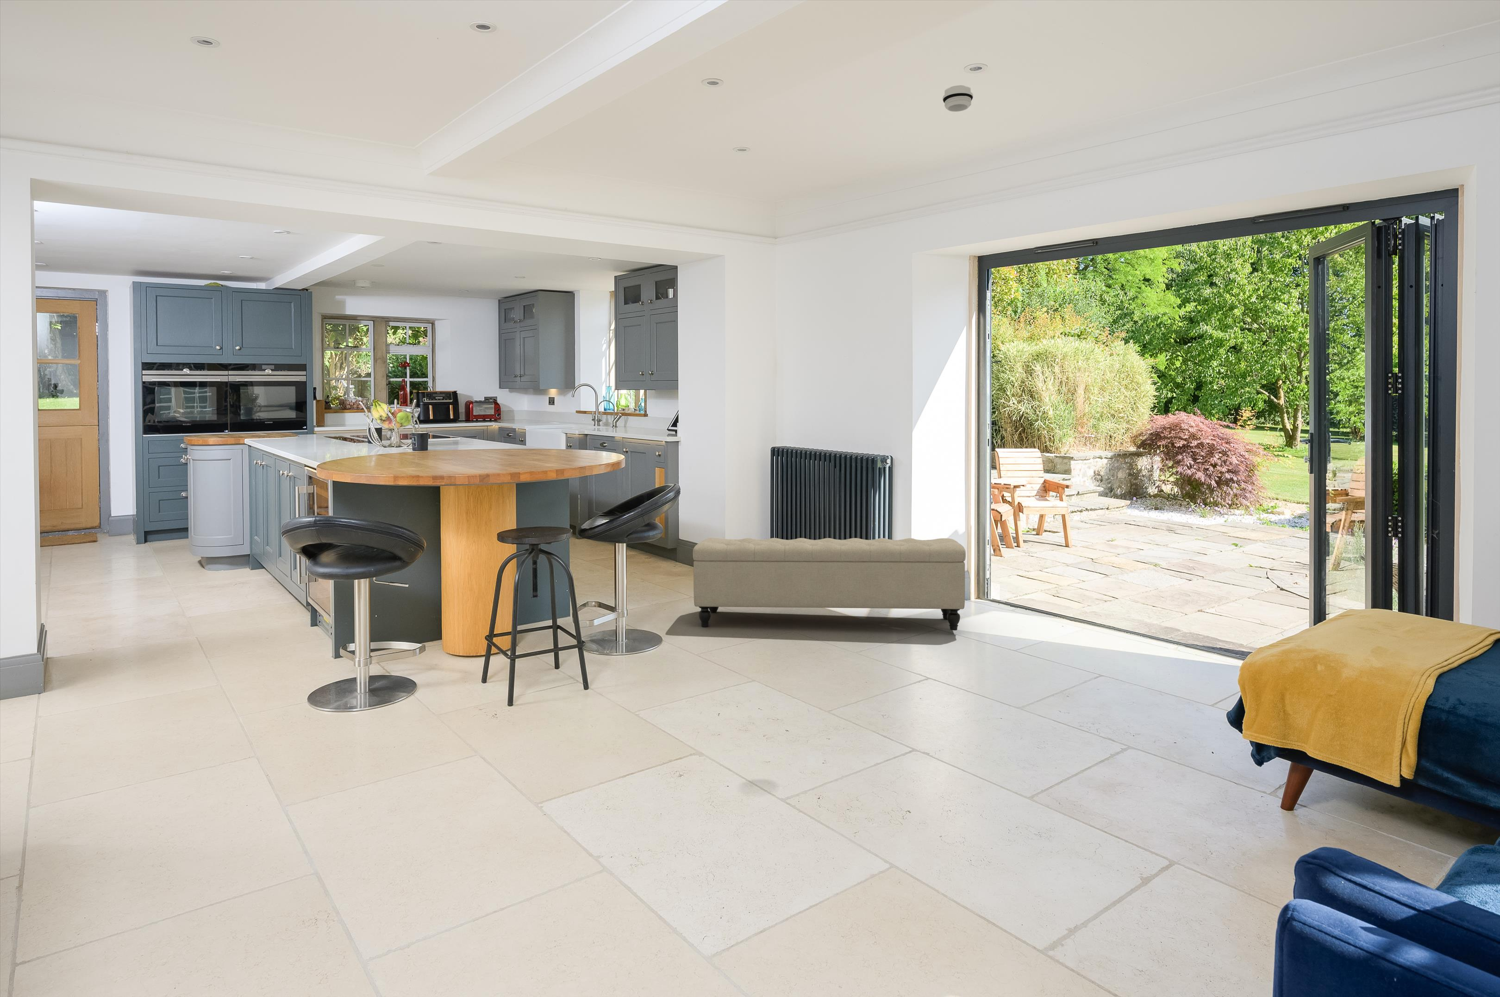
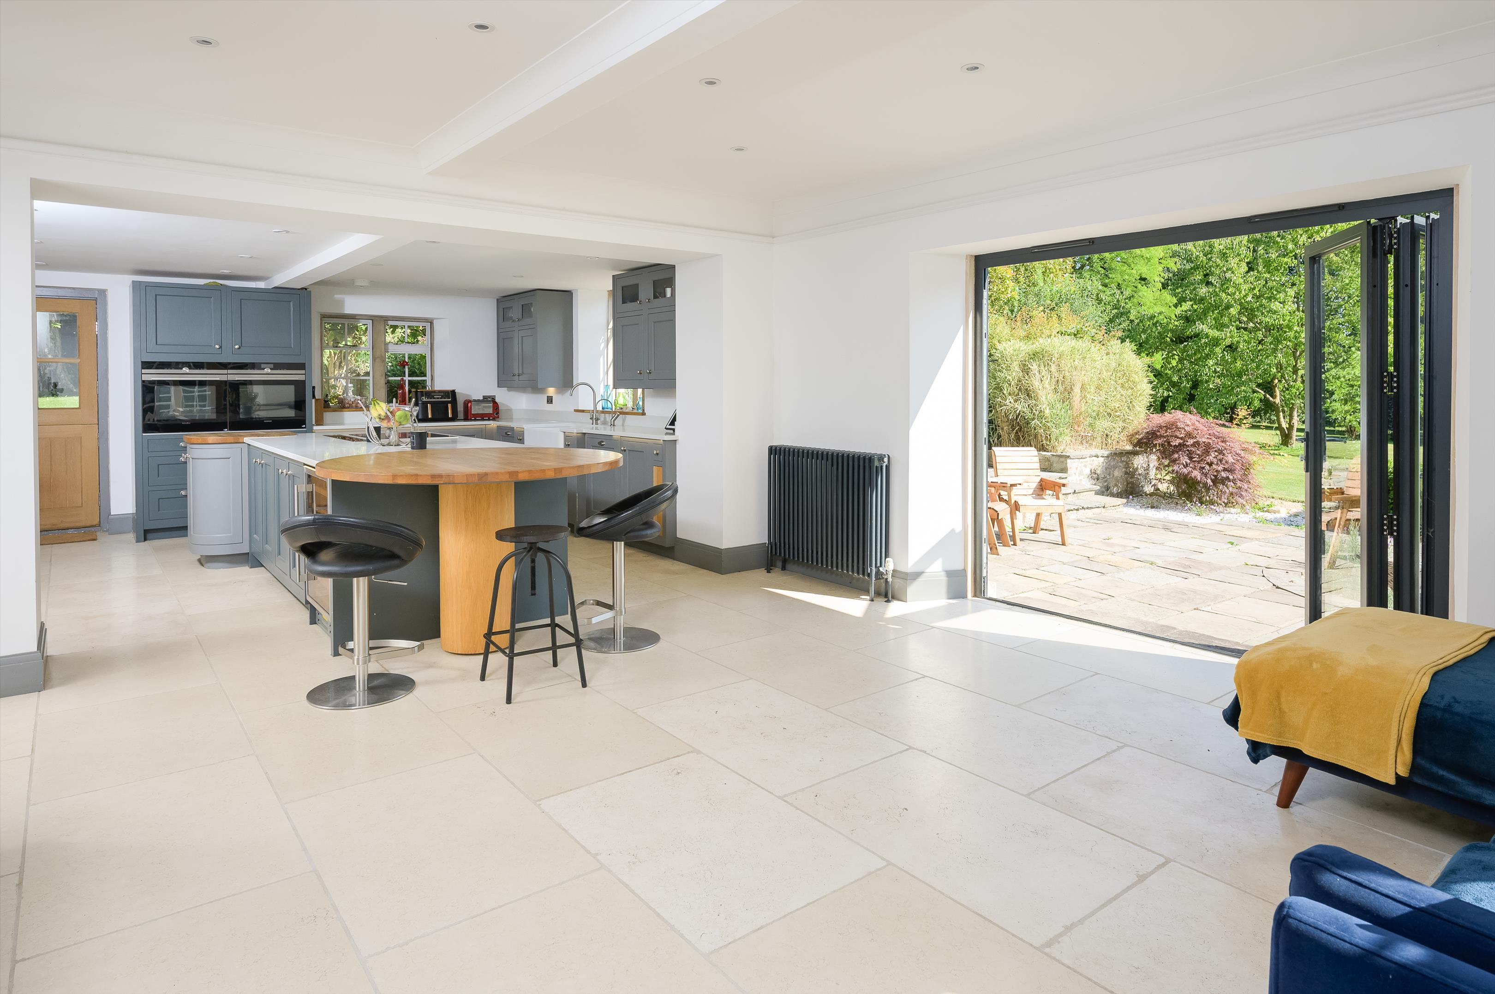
- smoke detector (958, 99)
- bench (827, 581)
